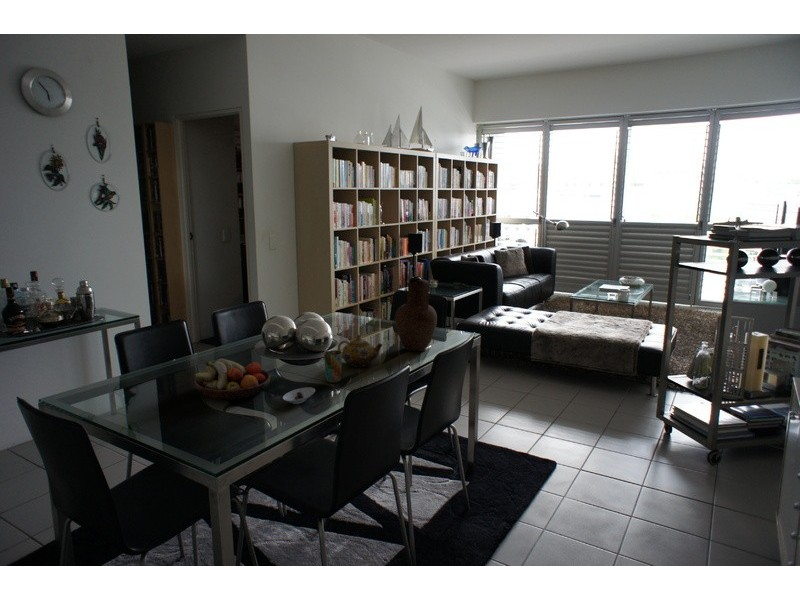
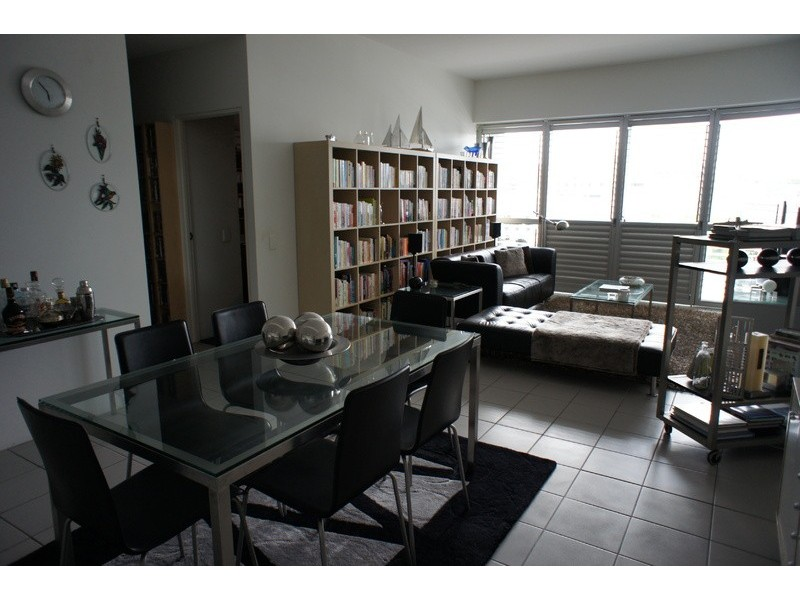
- saucer (299, 396)
- vase (415, 314)
- fruit bowl (232, 375)
- teapot (359, 349)
- cup (333, 366)
